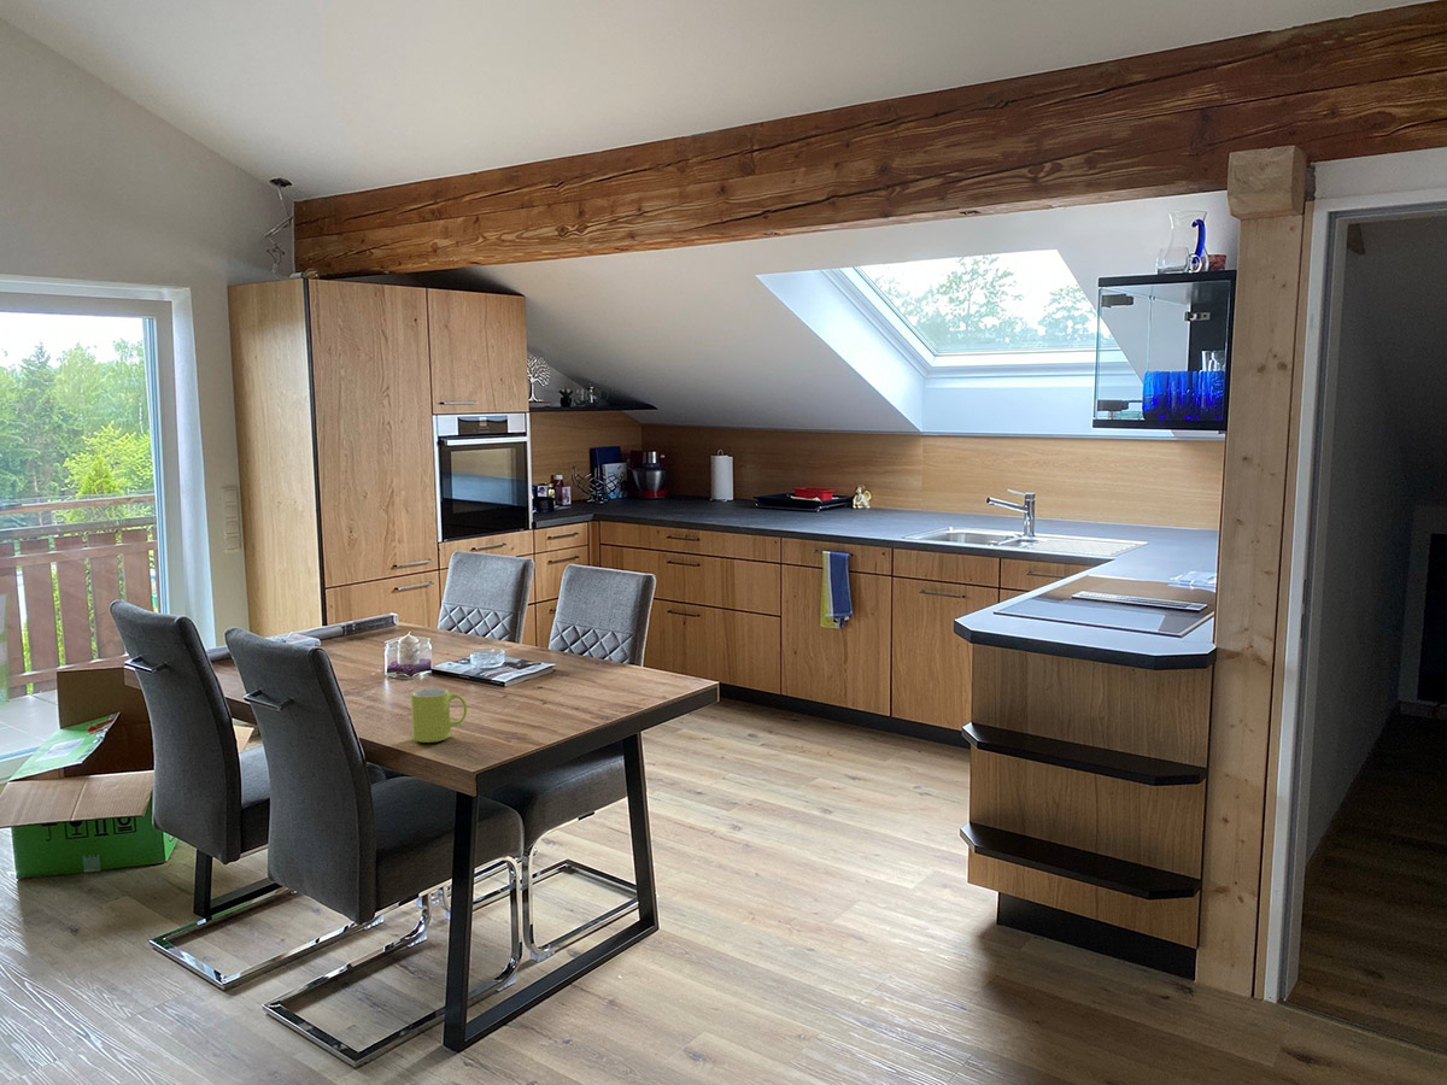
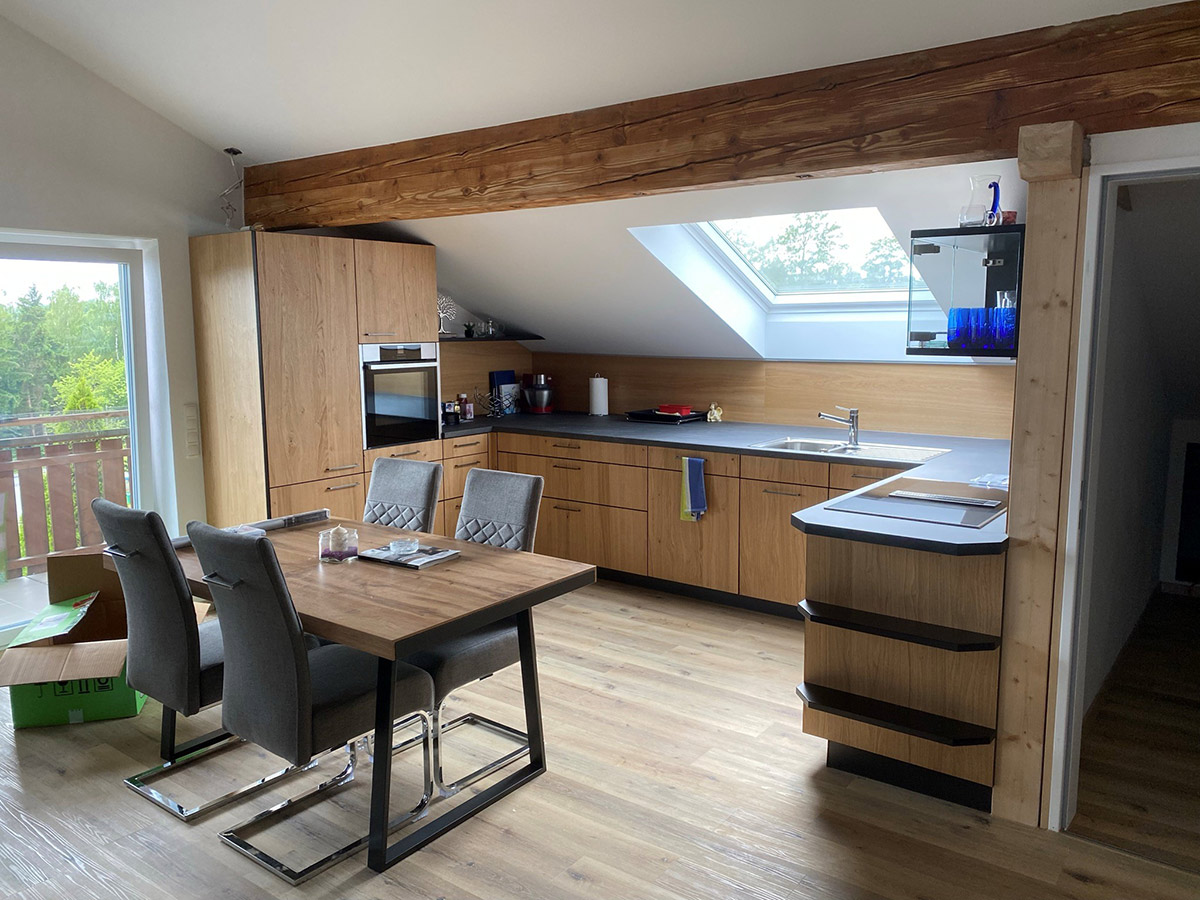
- mug (439, 714)
